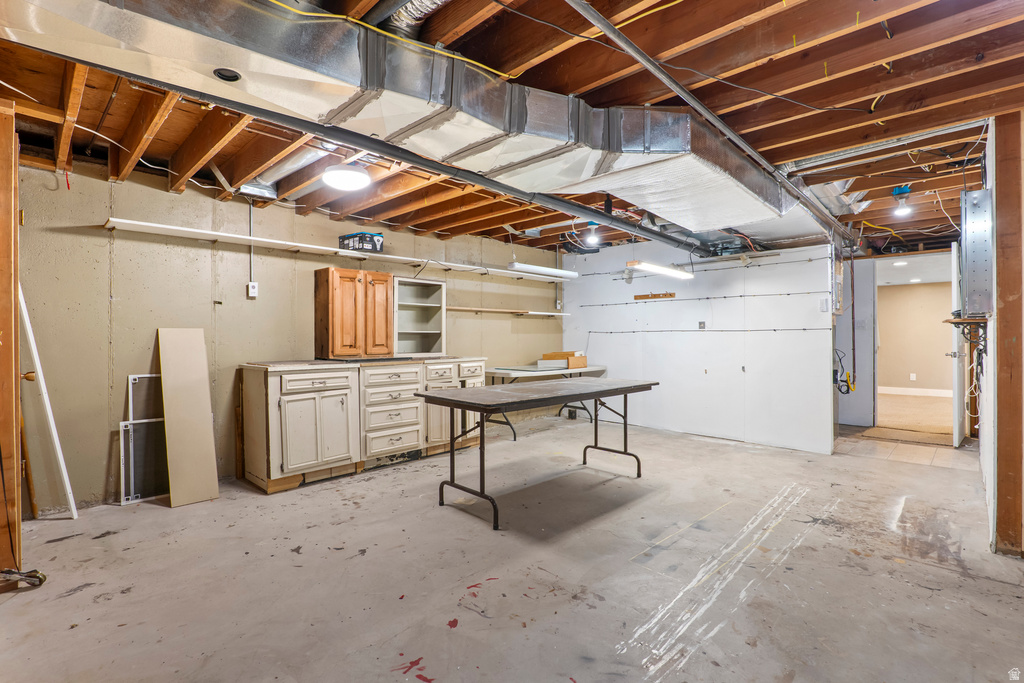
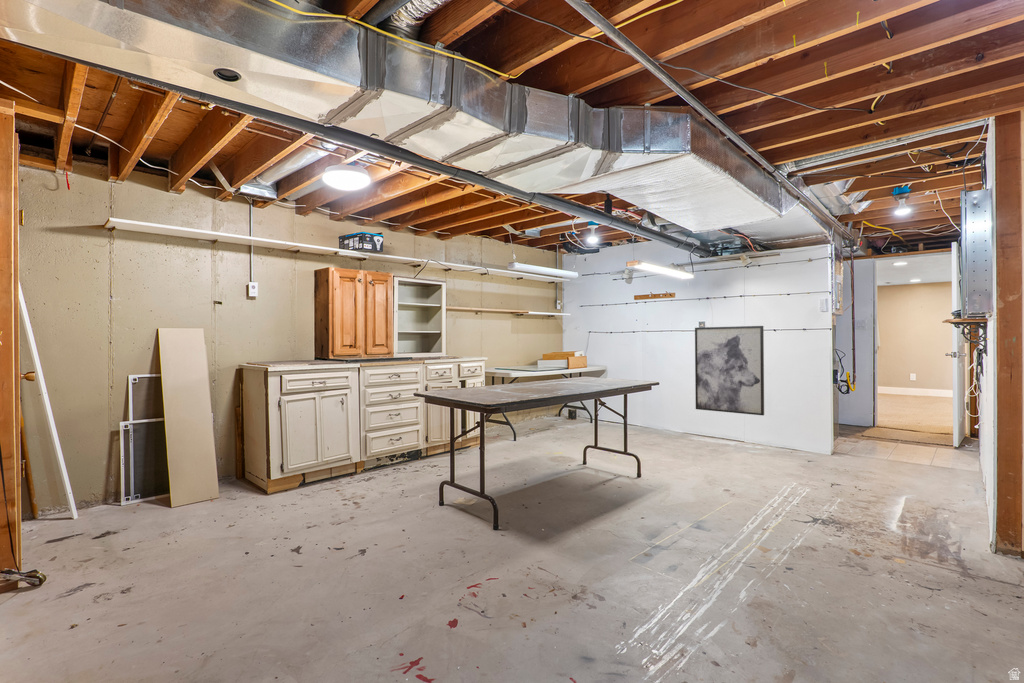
+ wall art (728, 369)
